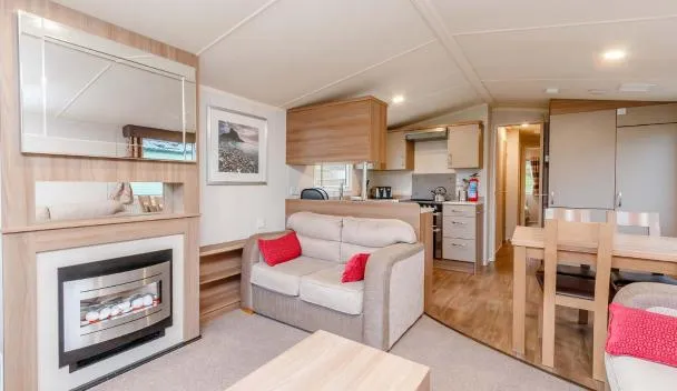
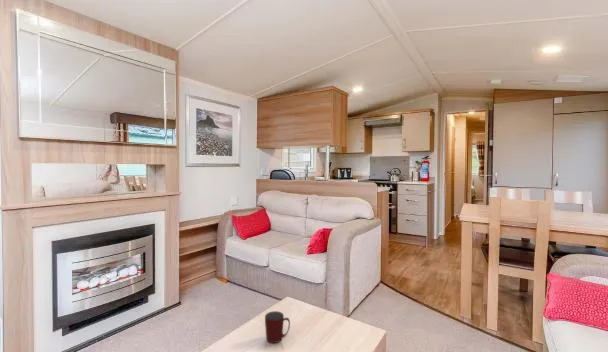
+ mug (277, 327)
